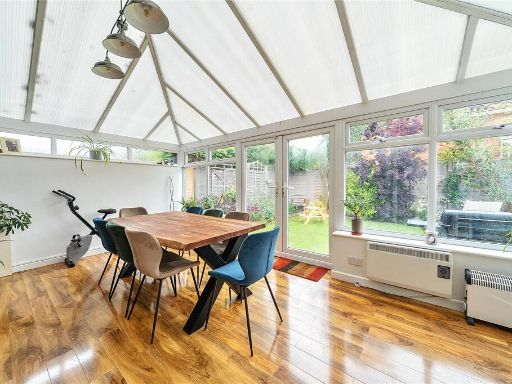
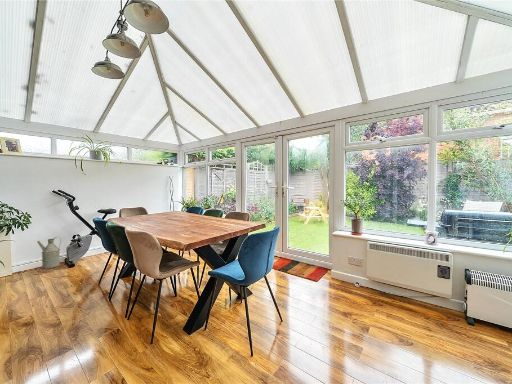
+ watering can (49, 252)
